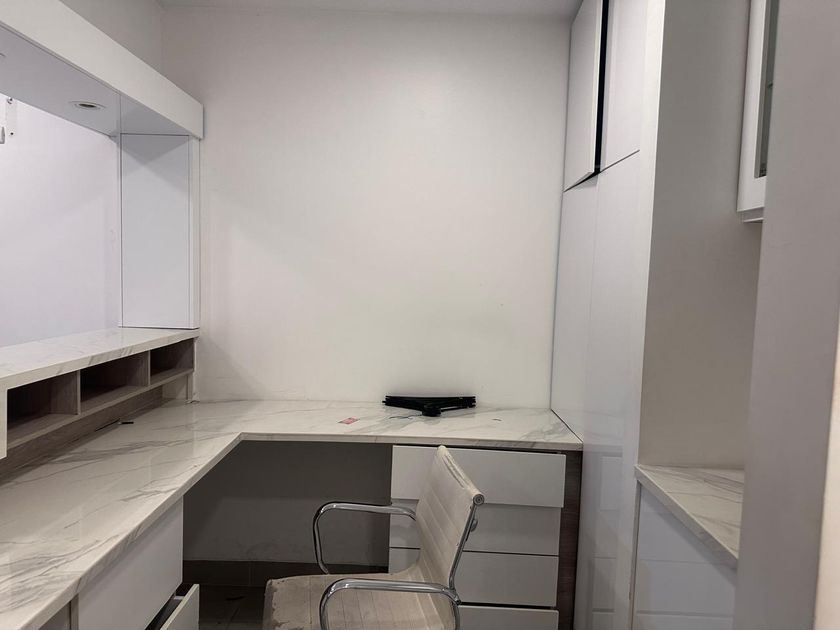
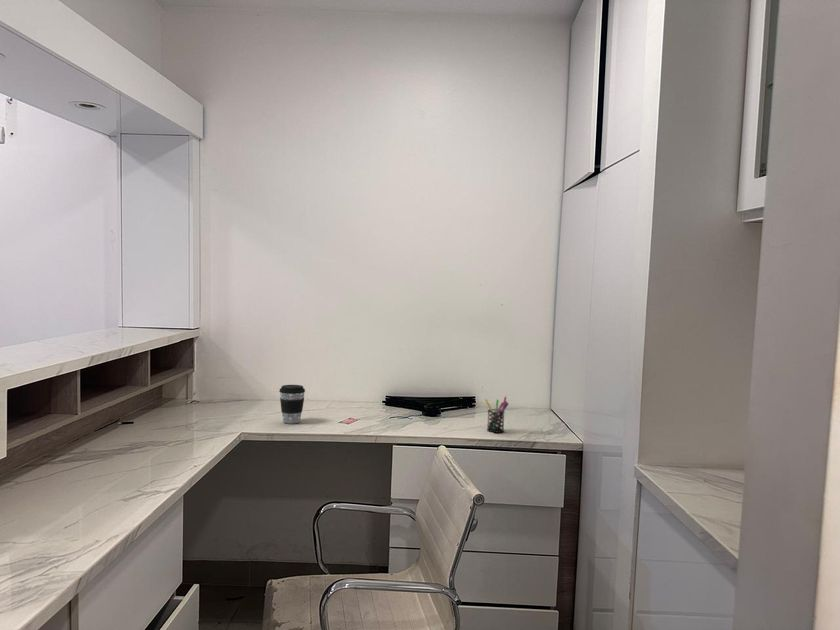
+ coffee cup (291, 404)
+ pen holder (497, 413)
